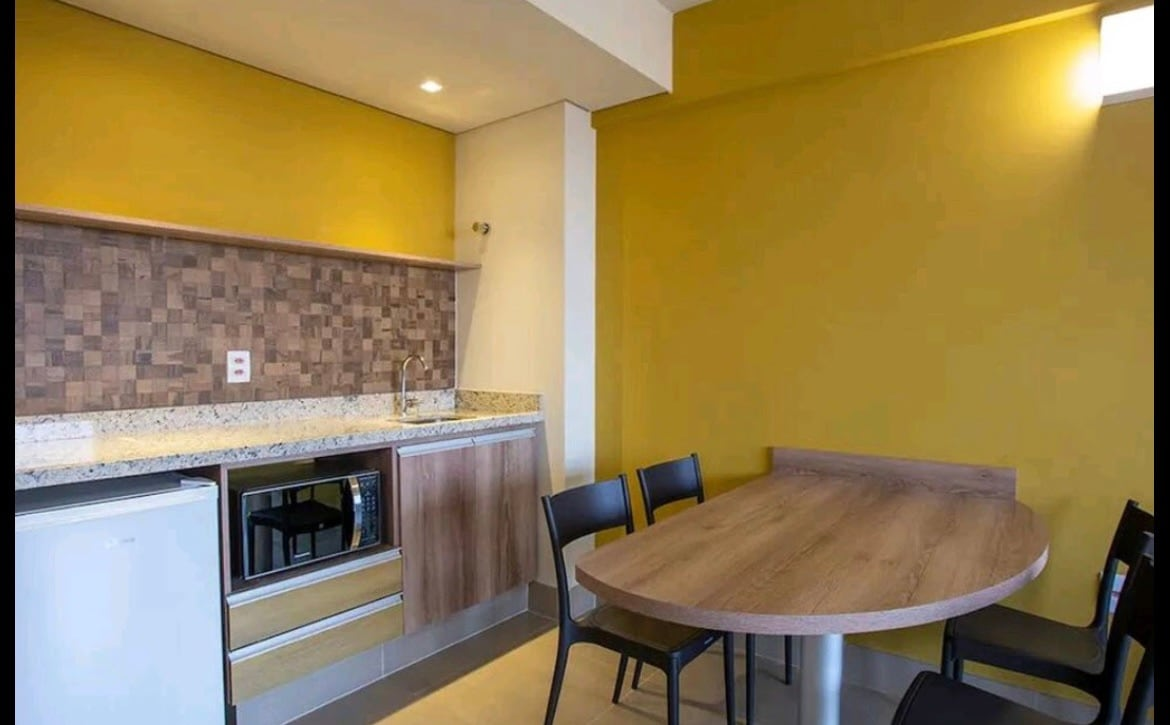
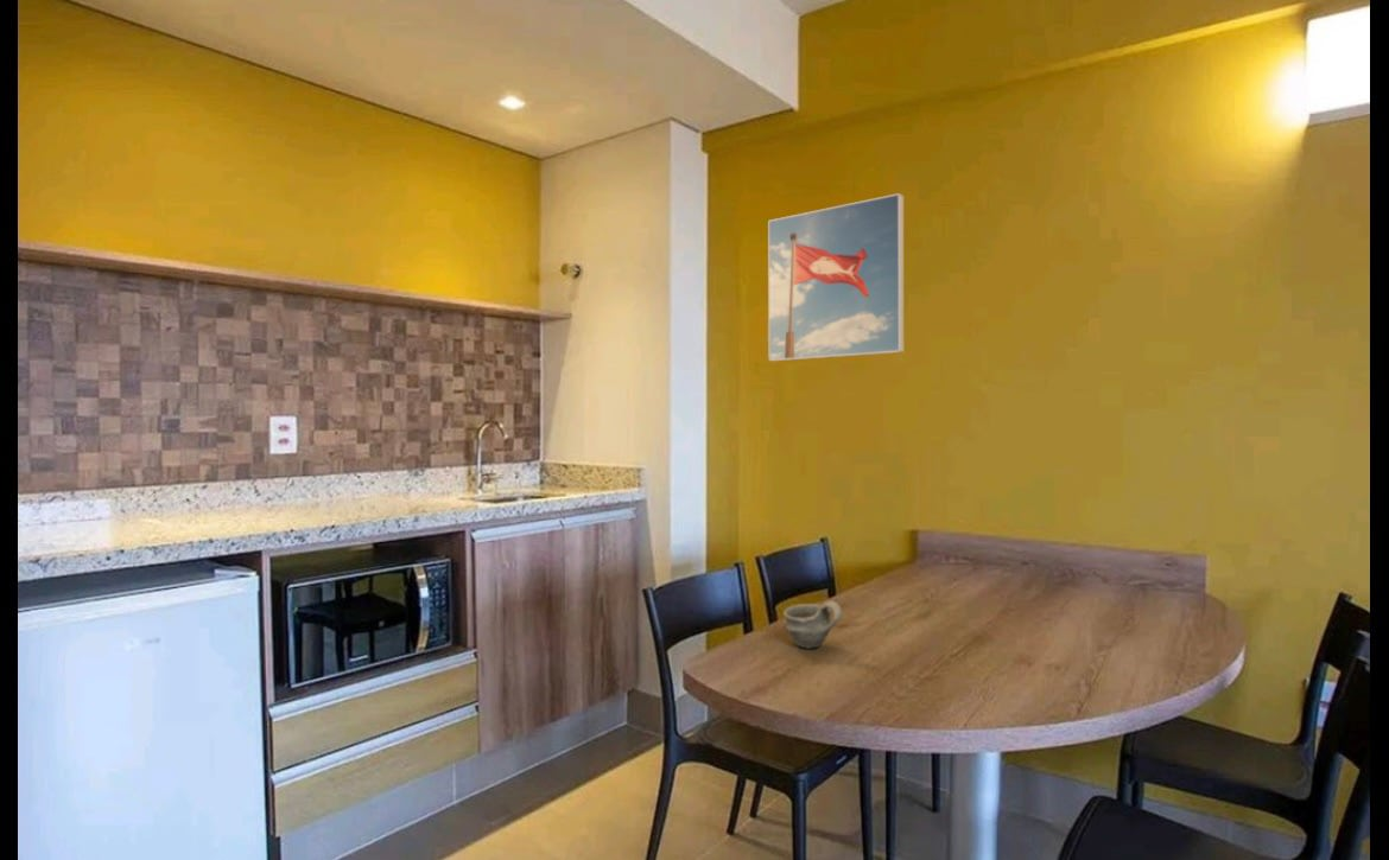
+ cup (810, 622)
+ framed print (832, 282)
